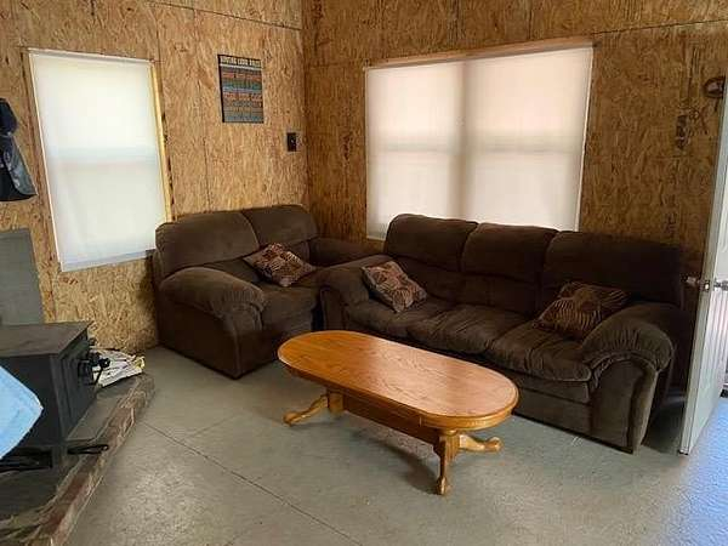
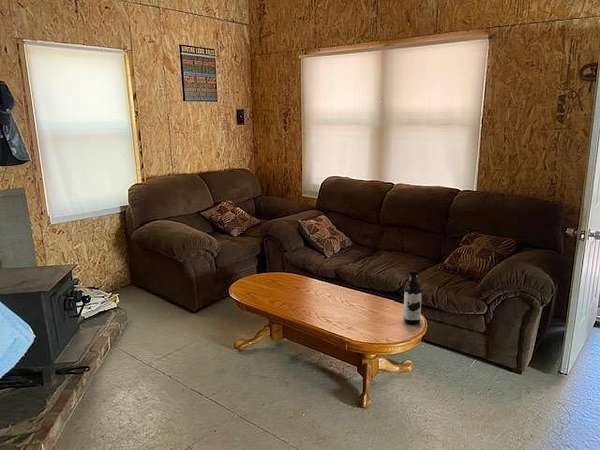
+ water bottle (412, 296)
